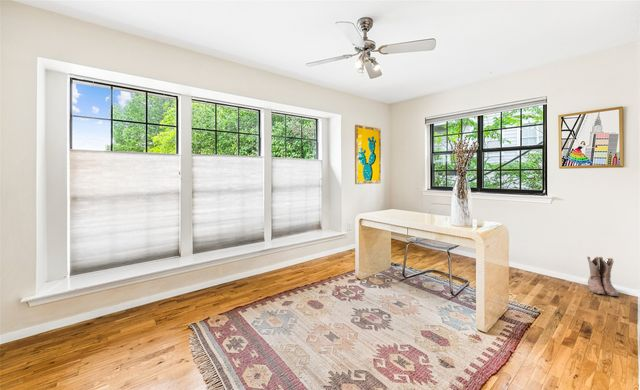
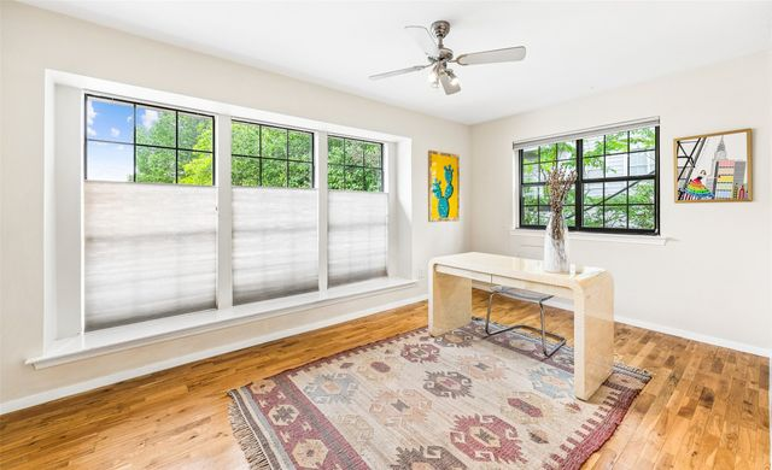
- boots (602, 274)
